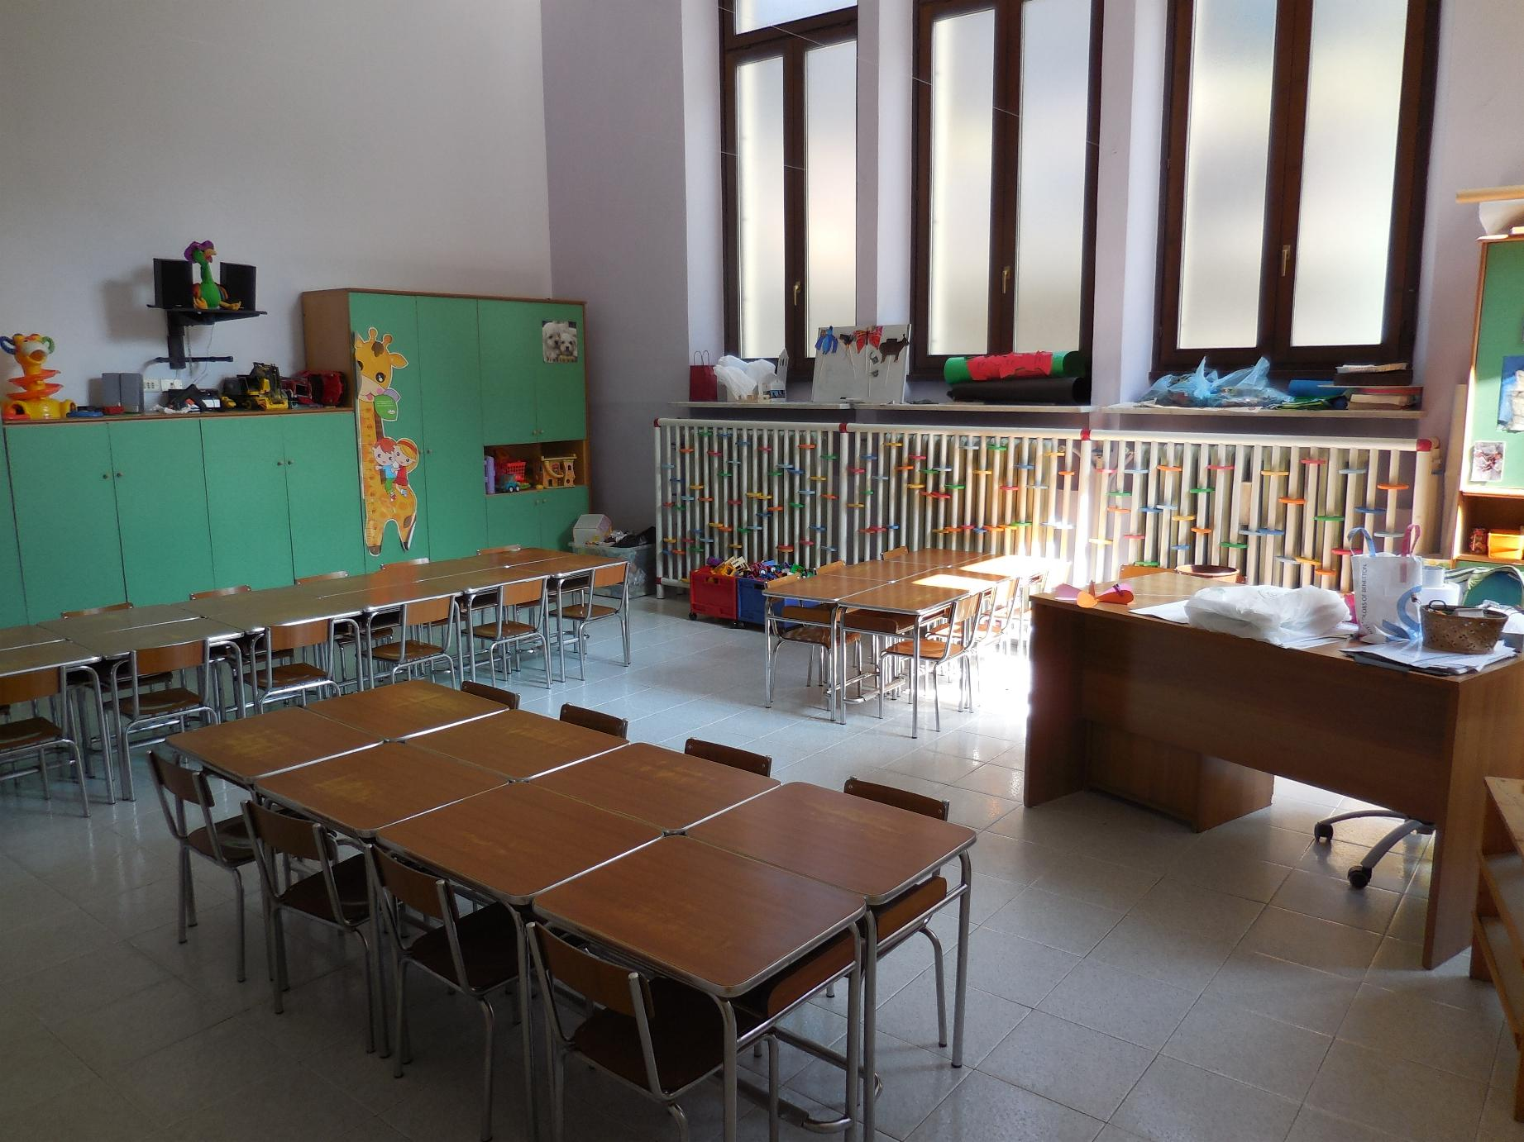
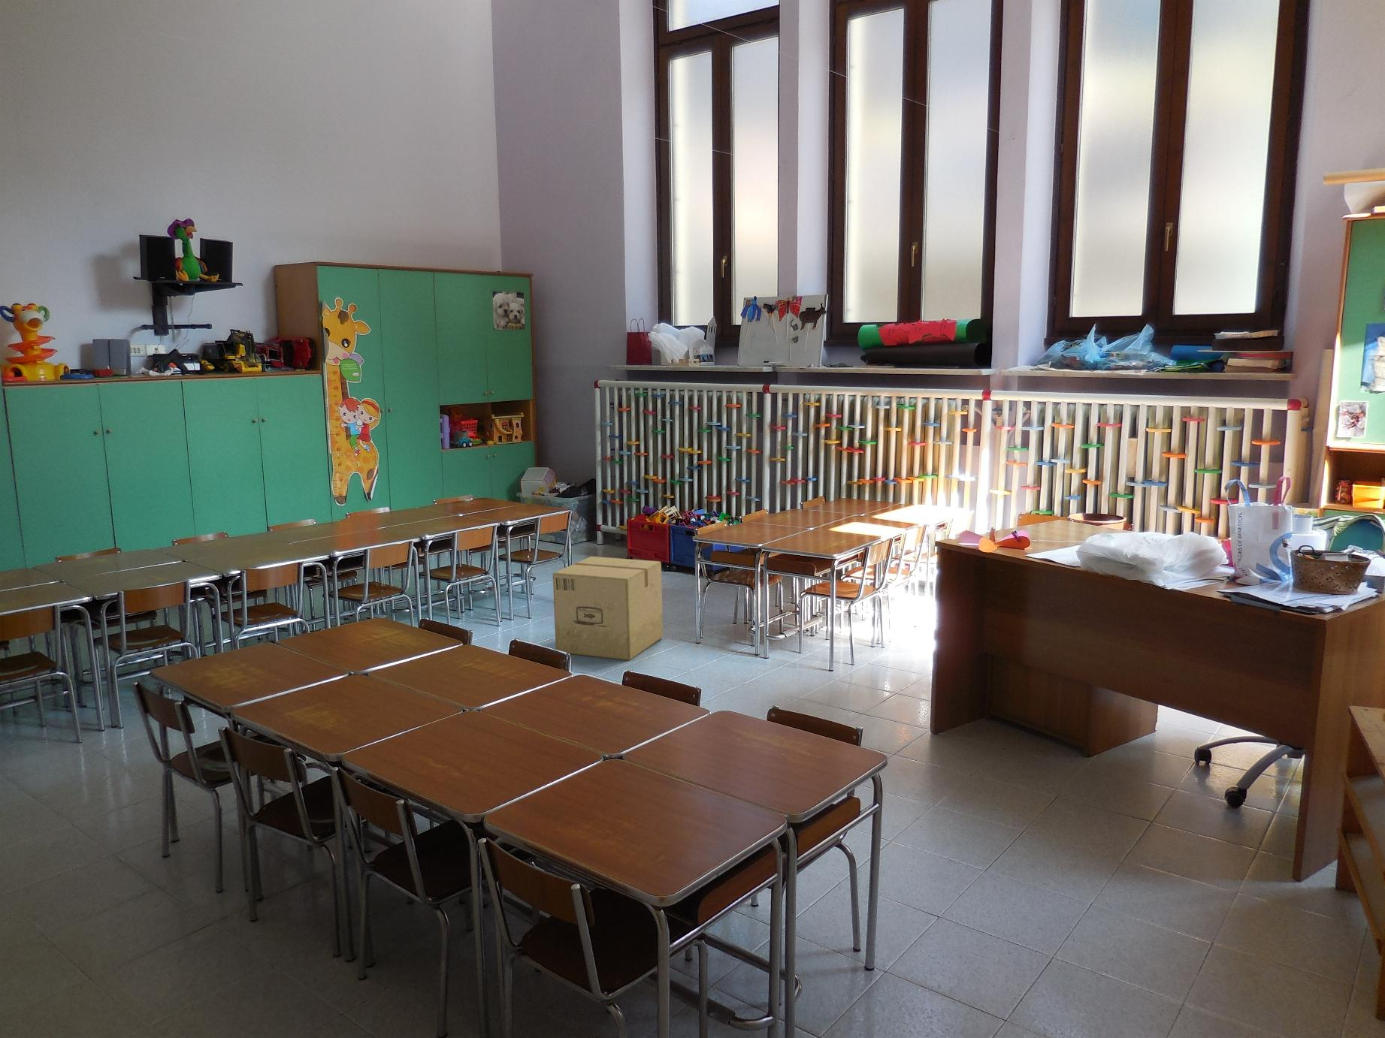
+ cardboard box (609, 606)
